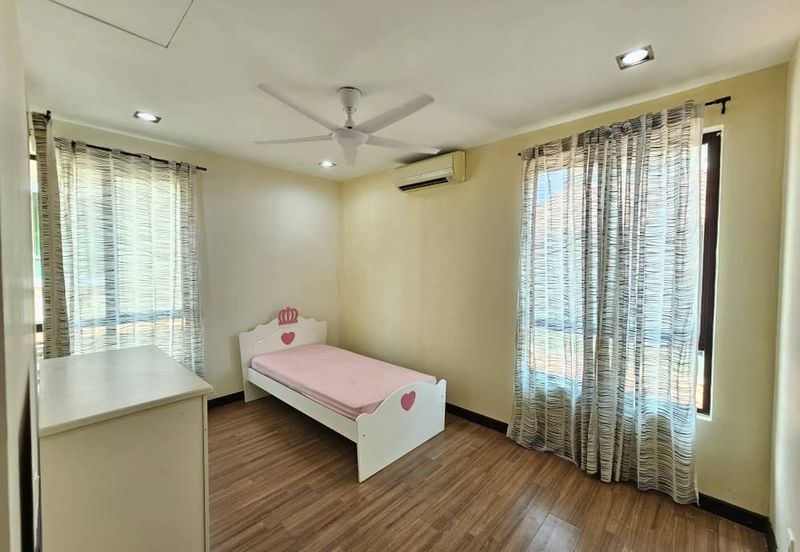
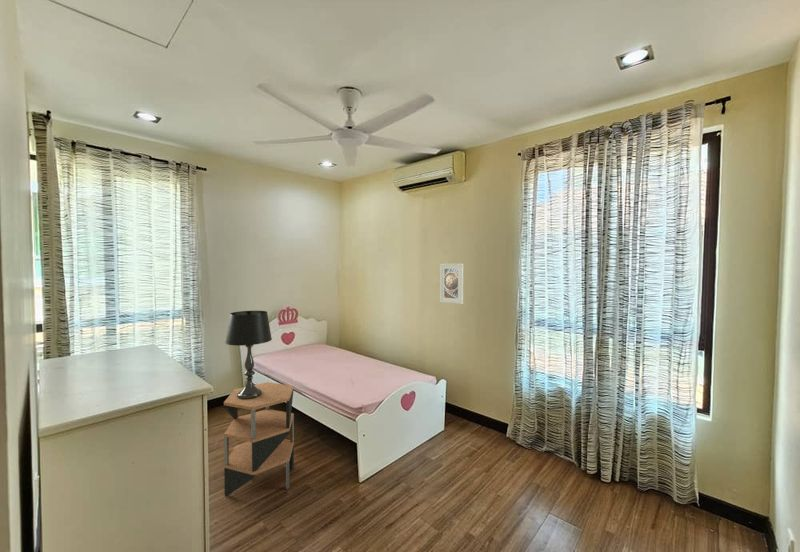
+ side table (261, 437)
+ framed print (451, 283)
+ table lamp (249, 353)
